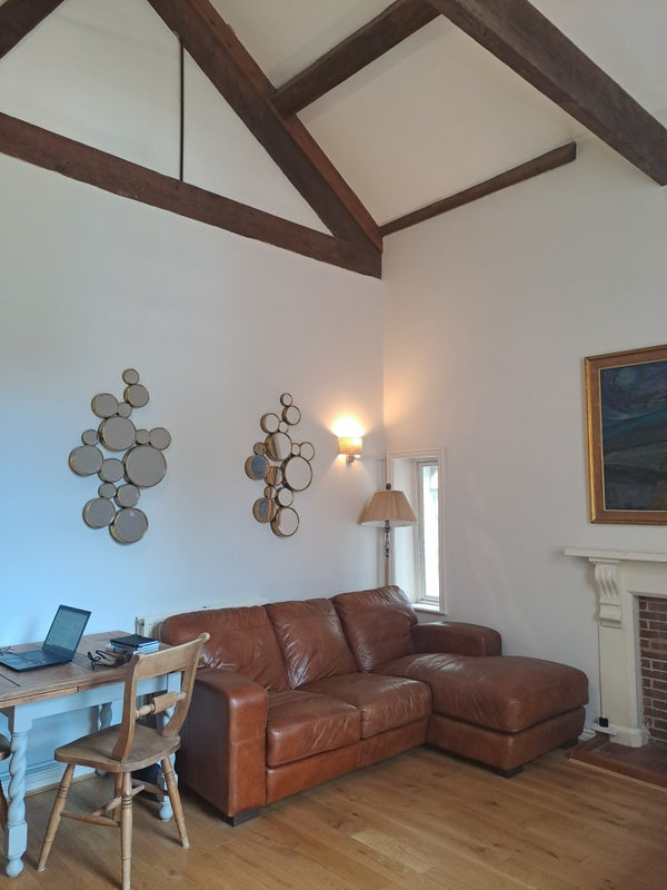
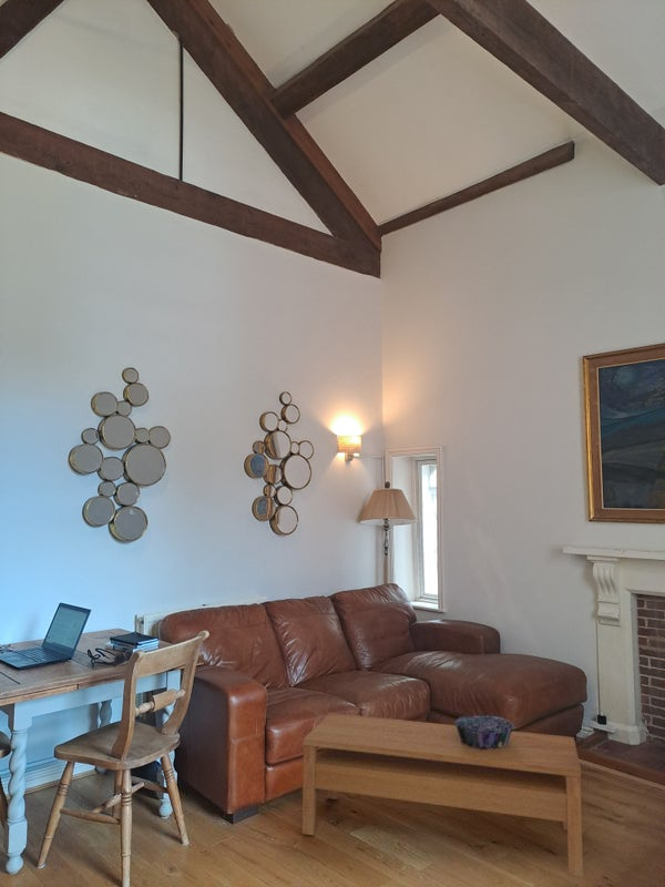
+ decorative bowl (483, 732)
+ coffee table (440, 784)
